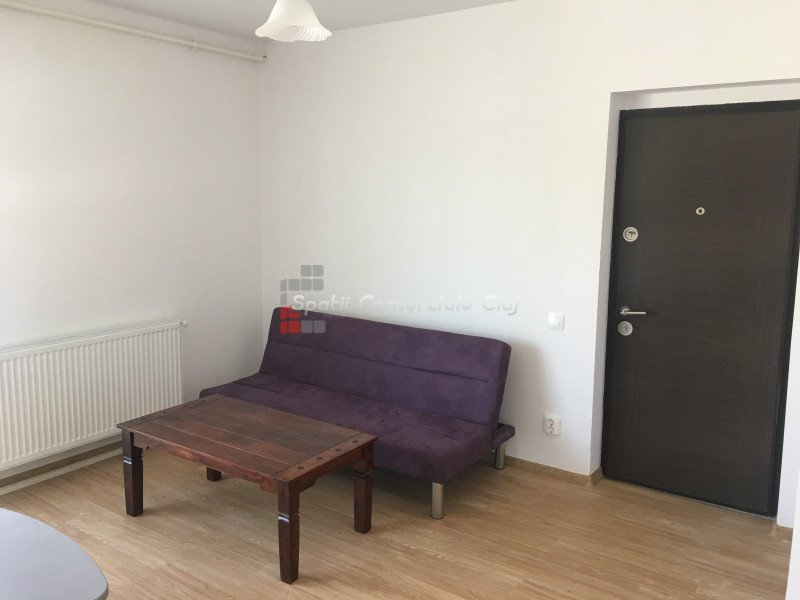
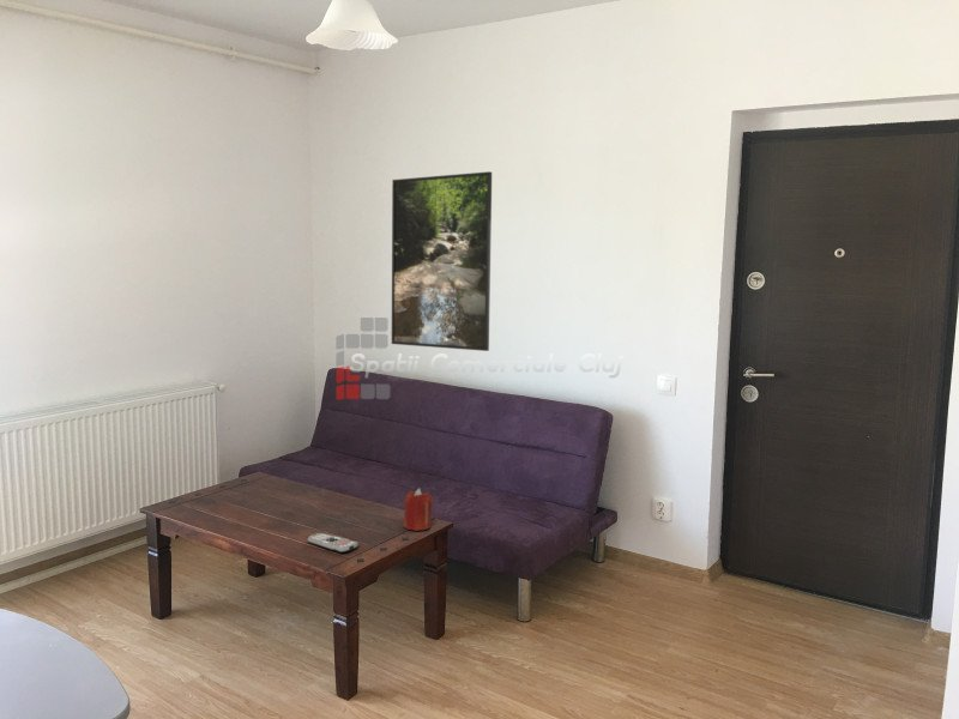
+ remote control (331, 542)
+ candle (417, 507)
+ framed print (439, 262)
